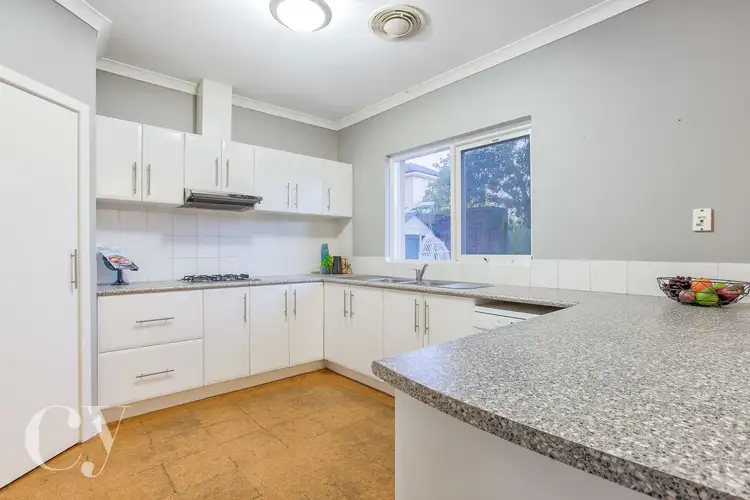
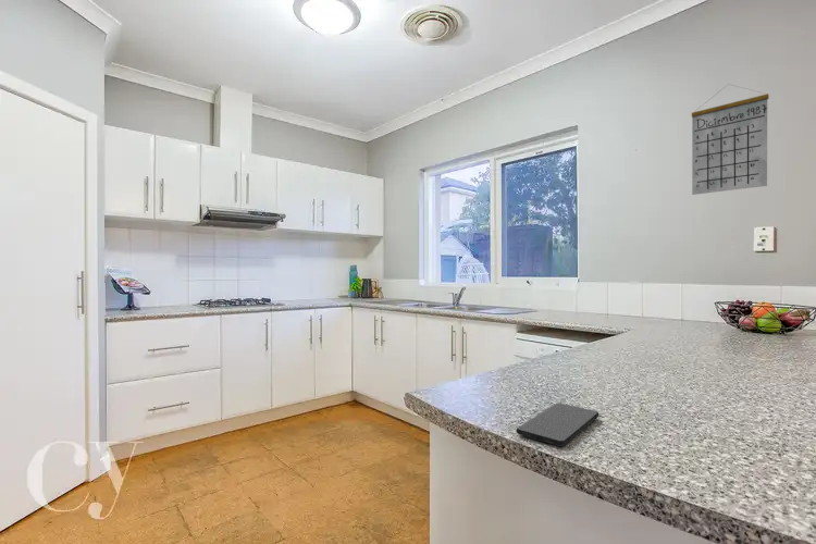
+ calendar (728, 136)
+ smartphone (559, 422)
